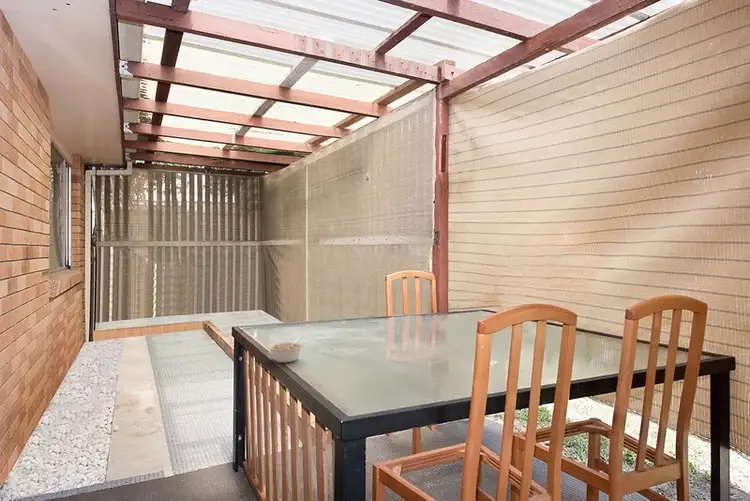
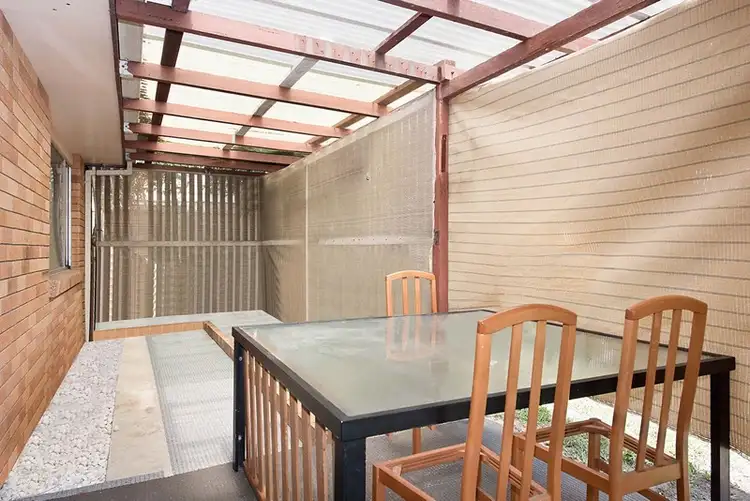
- legume (285, 350)
